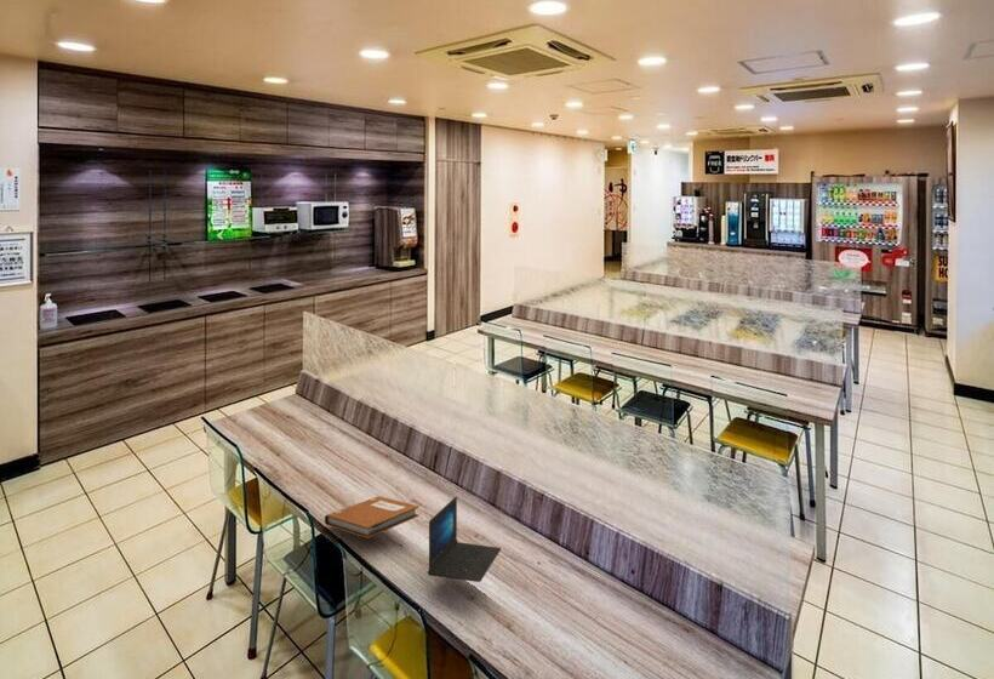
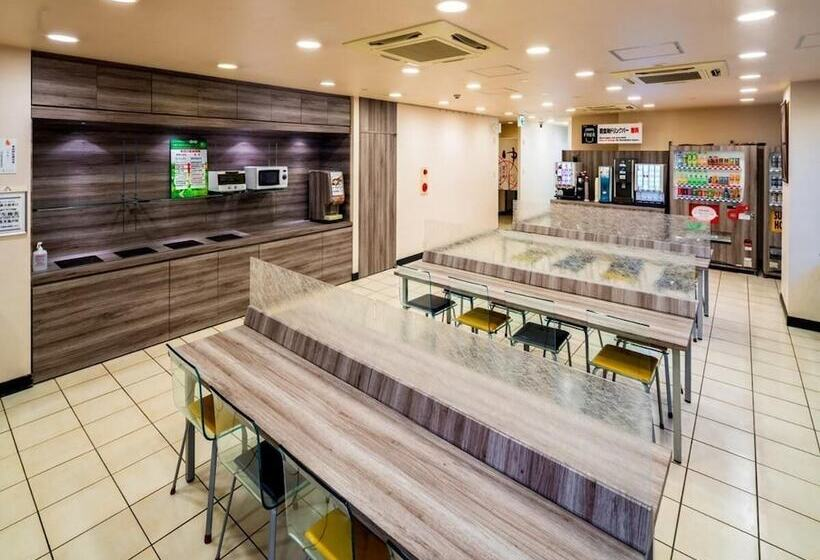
- notebook (373, 514)
- laptop (465, 543)
